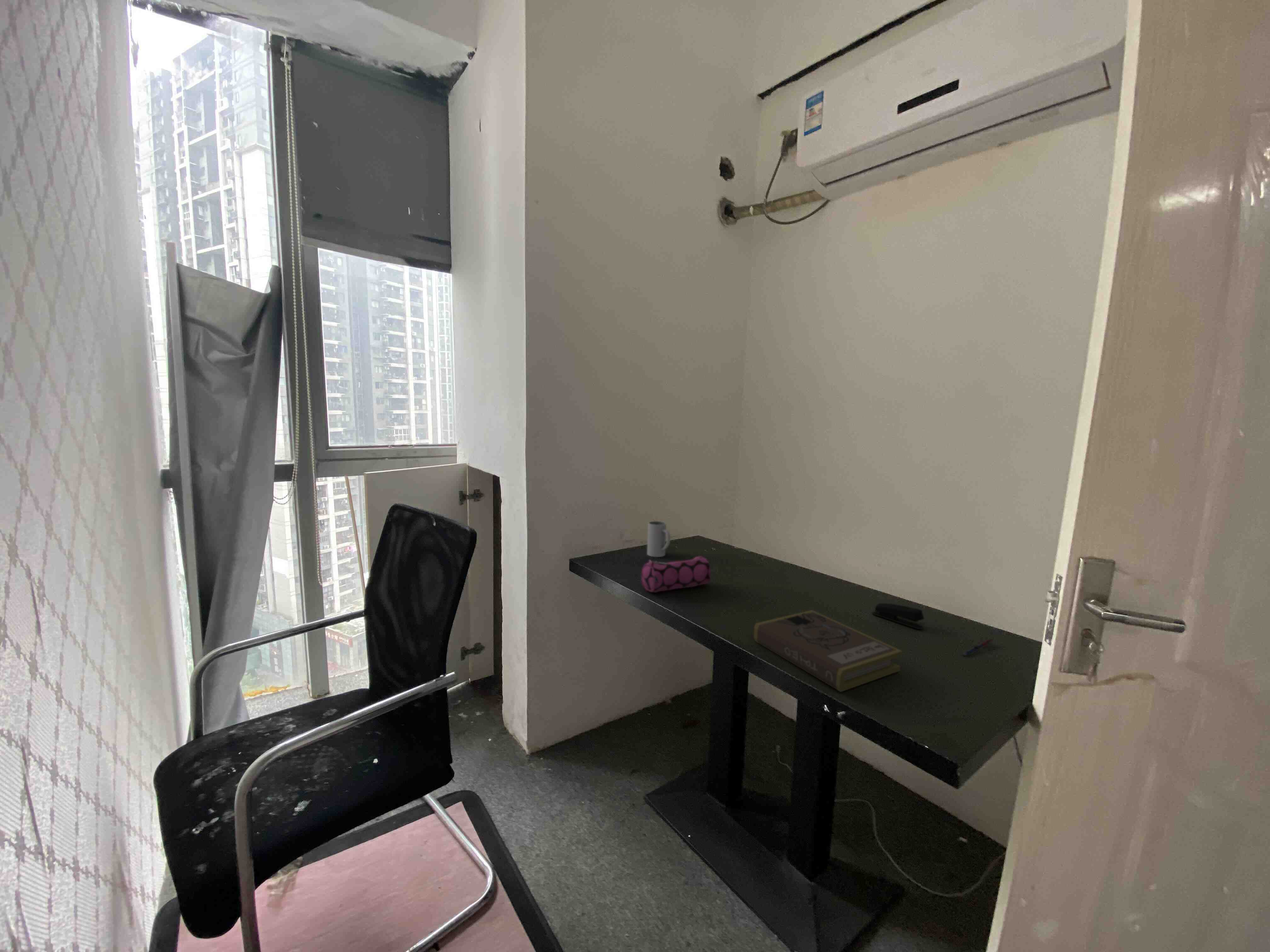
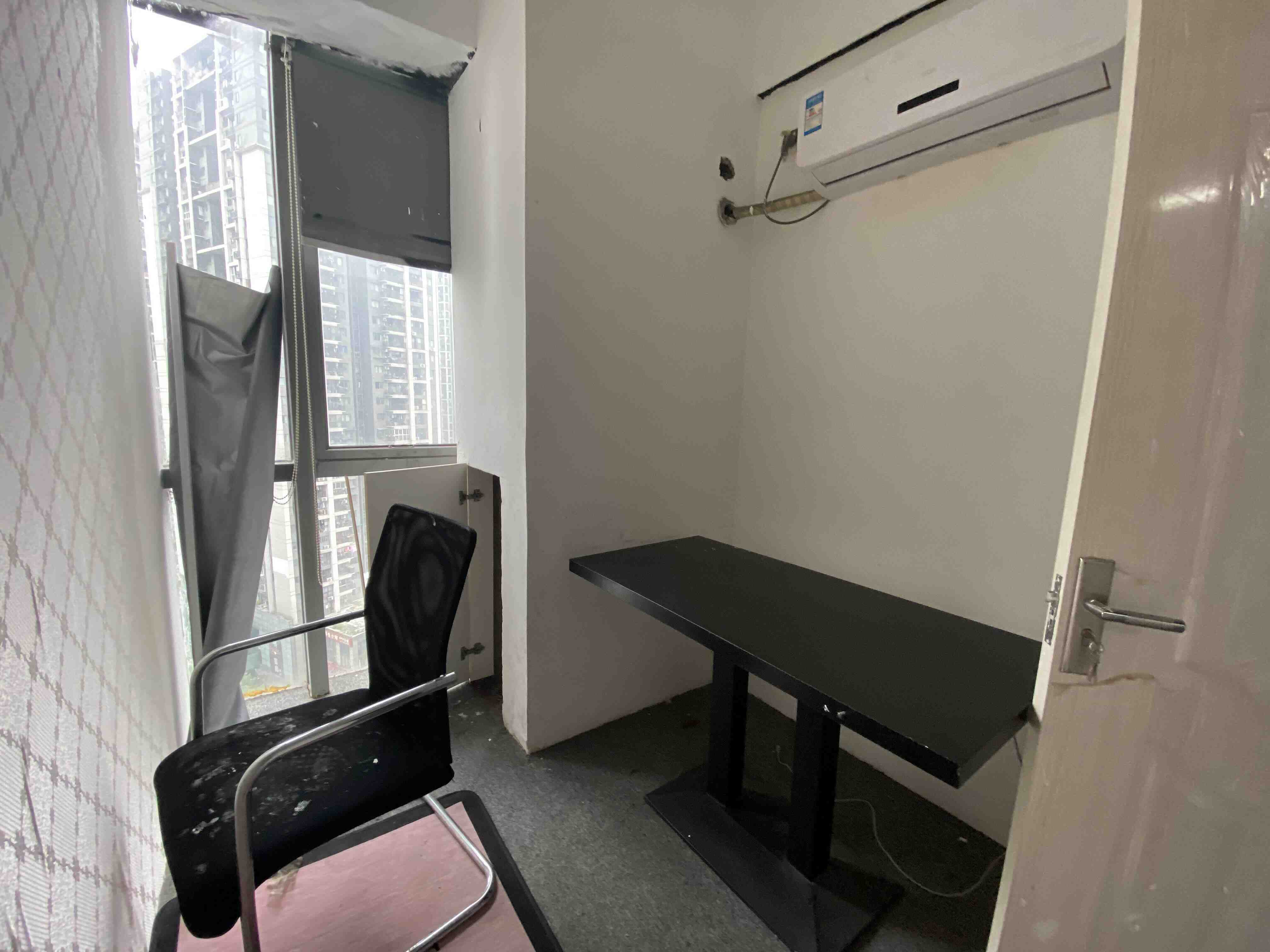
- pen (978, 647)
- book (824, 646)
- stapler (898, 612)
- mug (660, 540)
- pencil case (677, 572)
